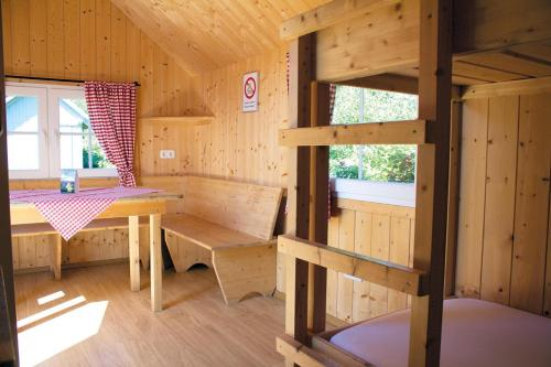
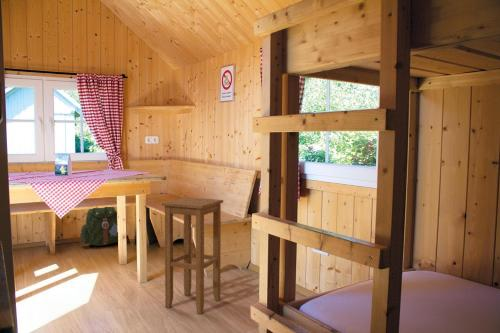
+ stool (193, 253)
+ backpack (102, 224)
